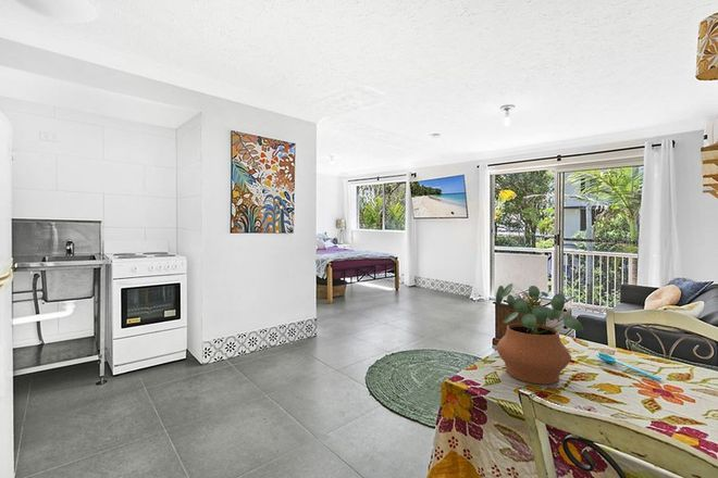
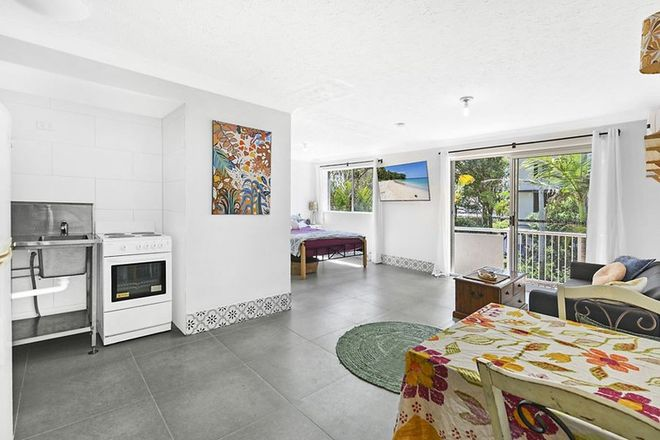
- spoon (626, 365)
- potted plant (538, 331)
